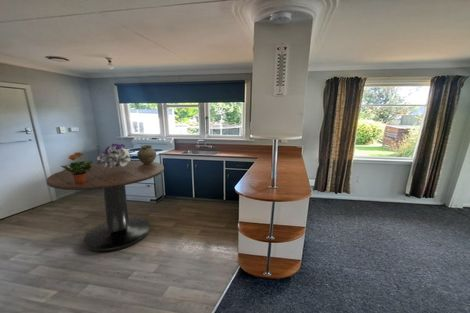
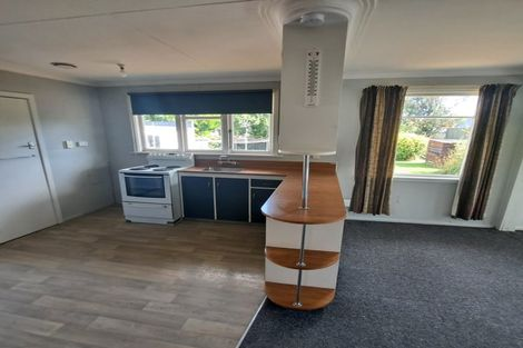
- ceramic pot (147, 154)
- bouquet (118, 157)
- dining table (116, 203)
- potted plant (77, 167)
